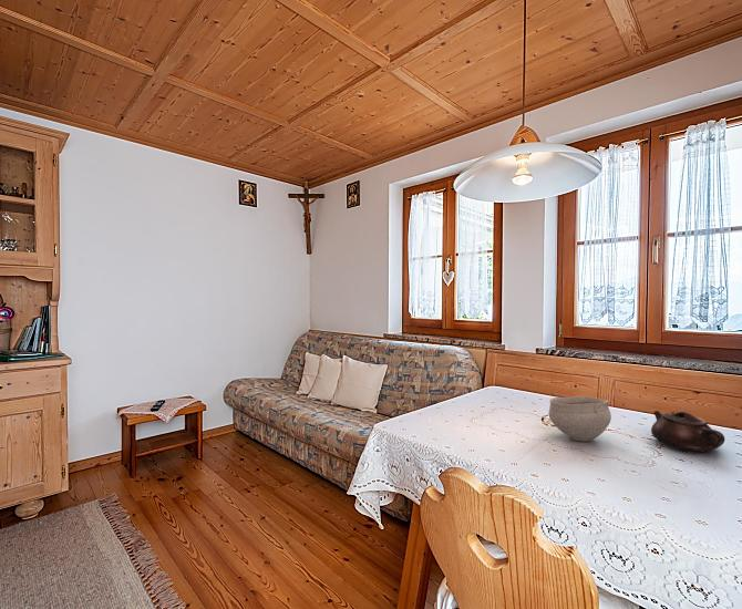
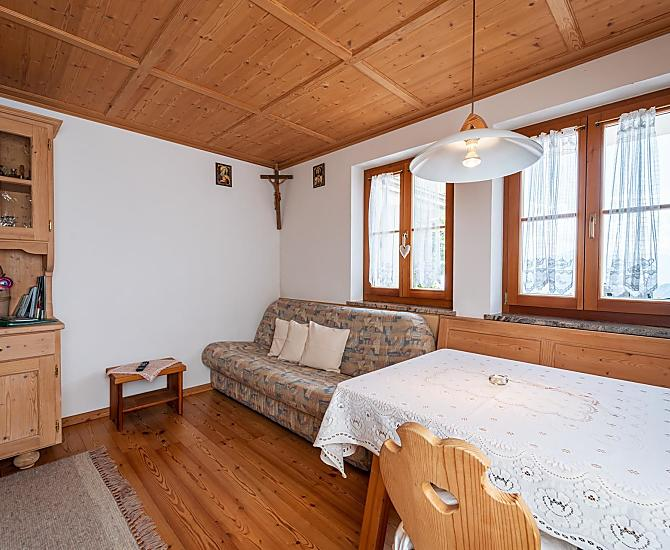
- teapot (683, 429)
- bowl (578, 416)
